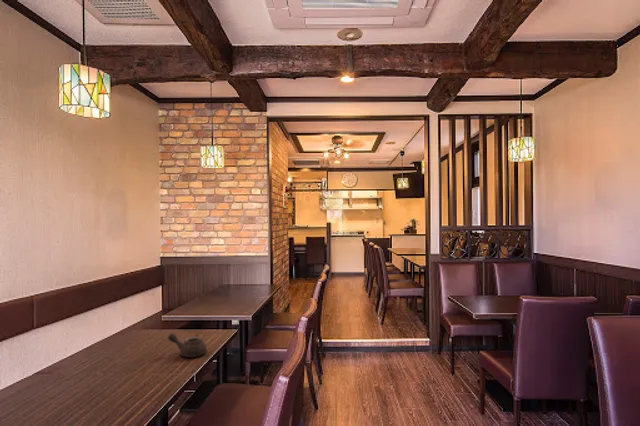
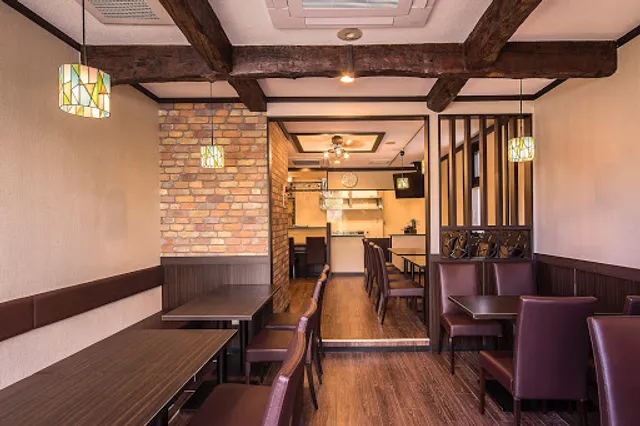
- teapot (187, 343)
